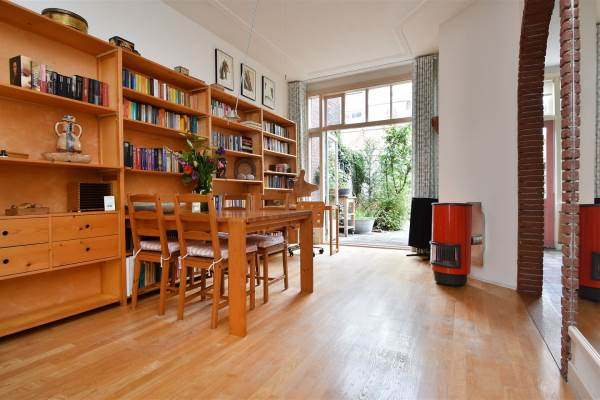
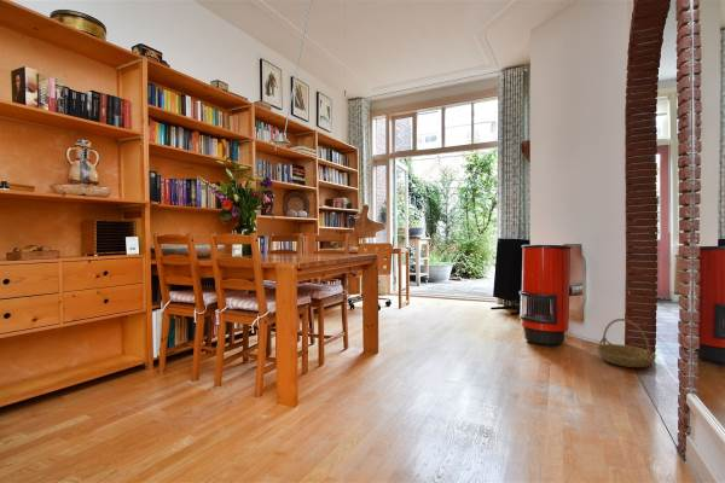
+ basket (625, 345)
